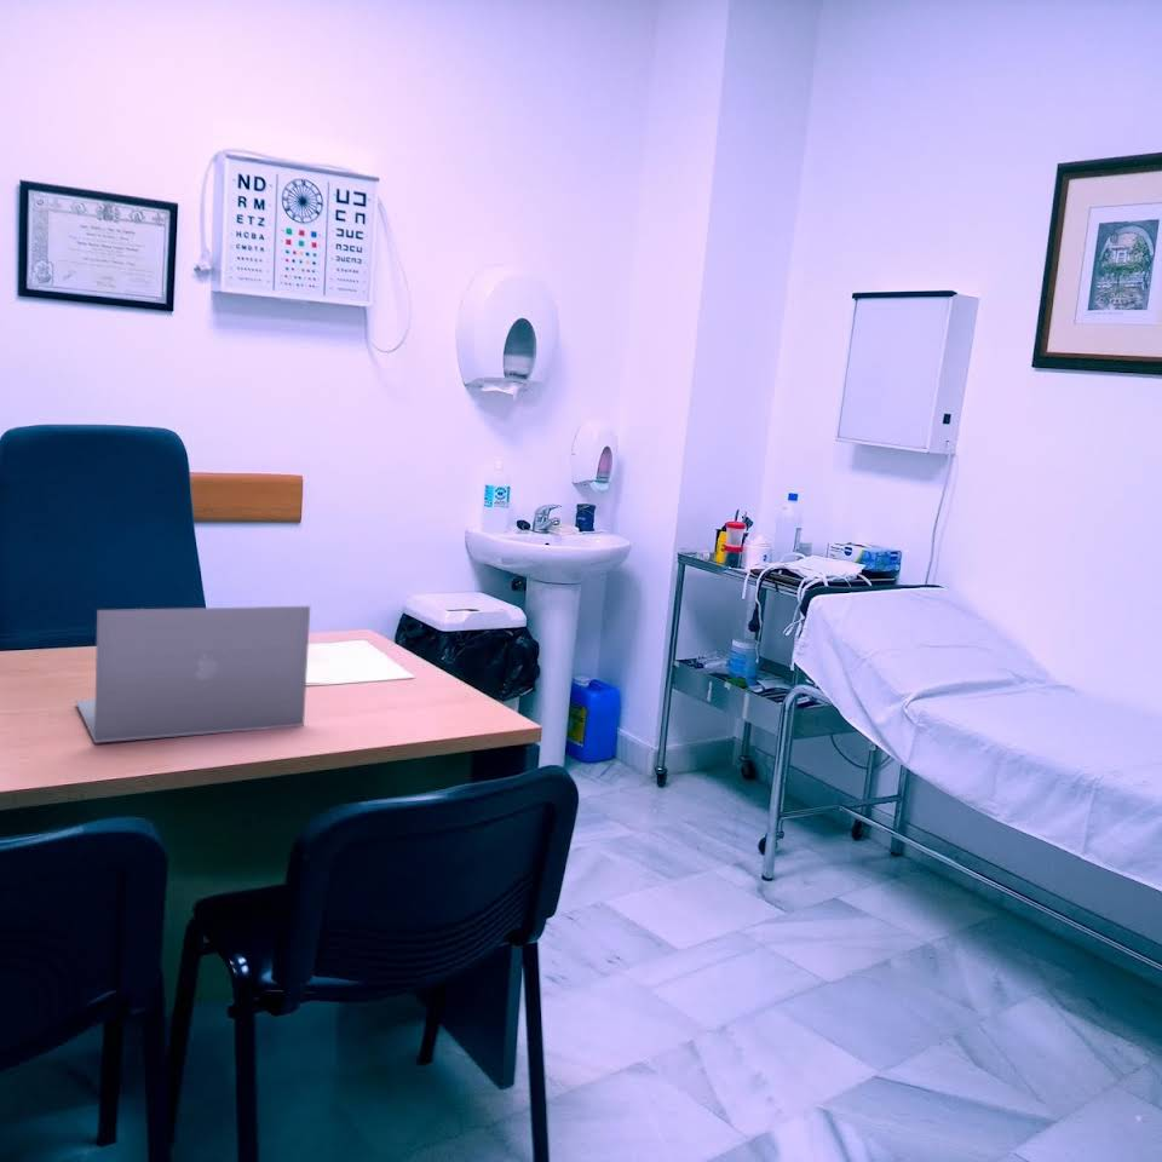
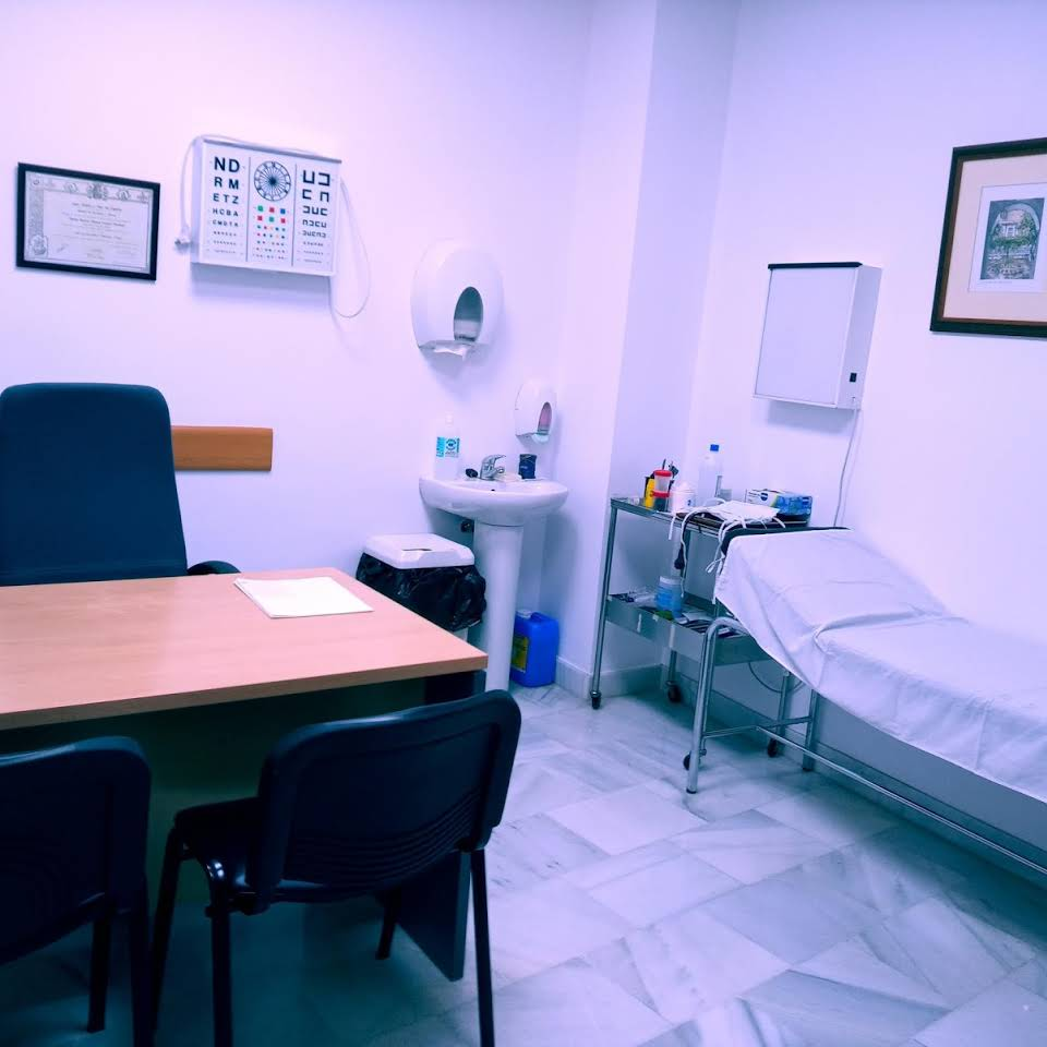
- laptop (191, 655)
